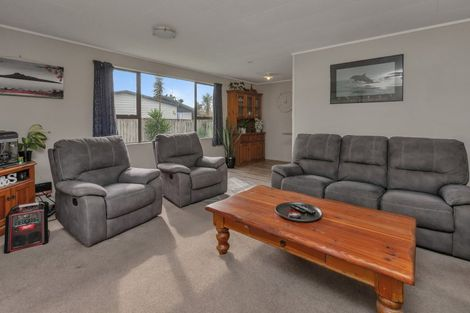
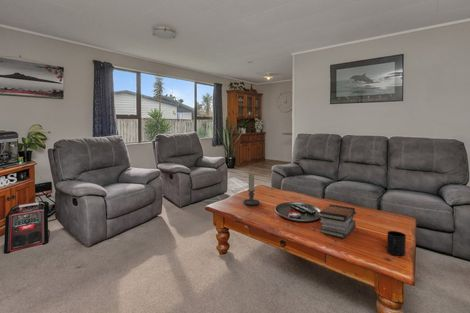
+ mug (395, 243)
+ book stack (337, 220)
+ candle holder (252, 188)
